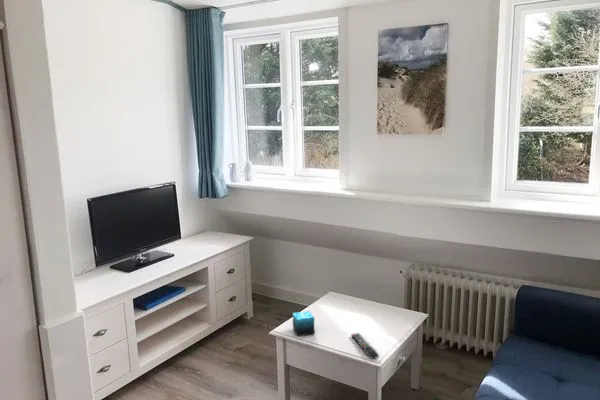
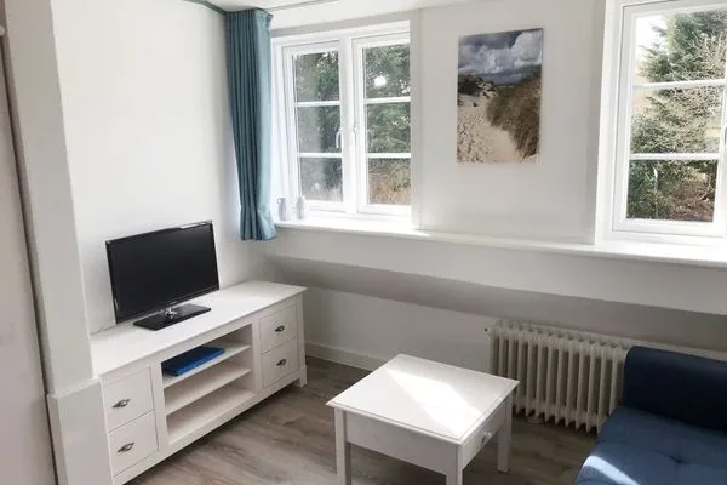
- candle (303, 319)
- remote control (364, 345)
